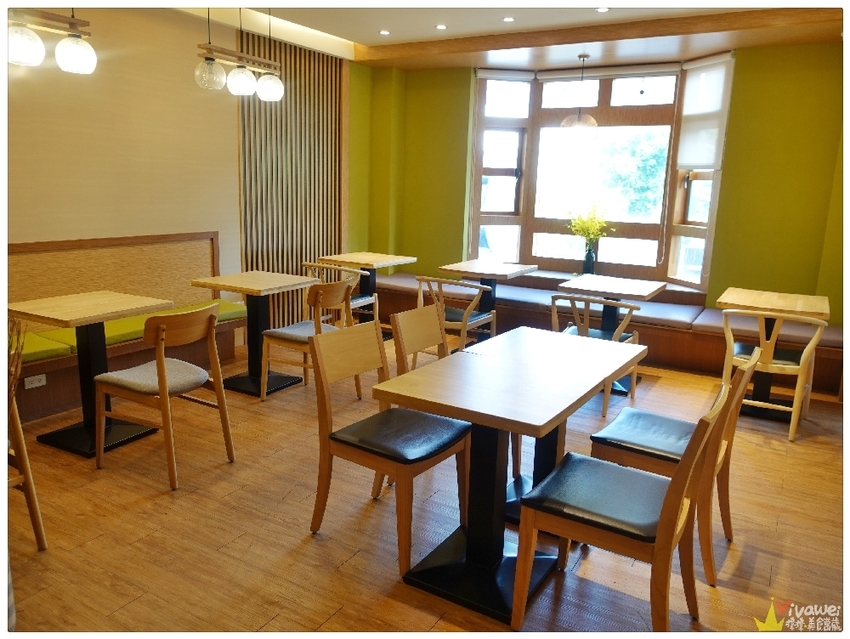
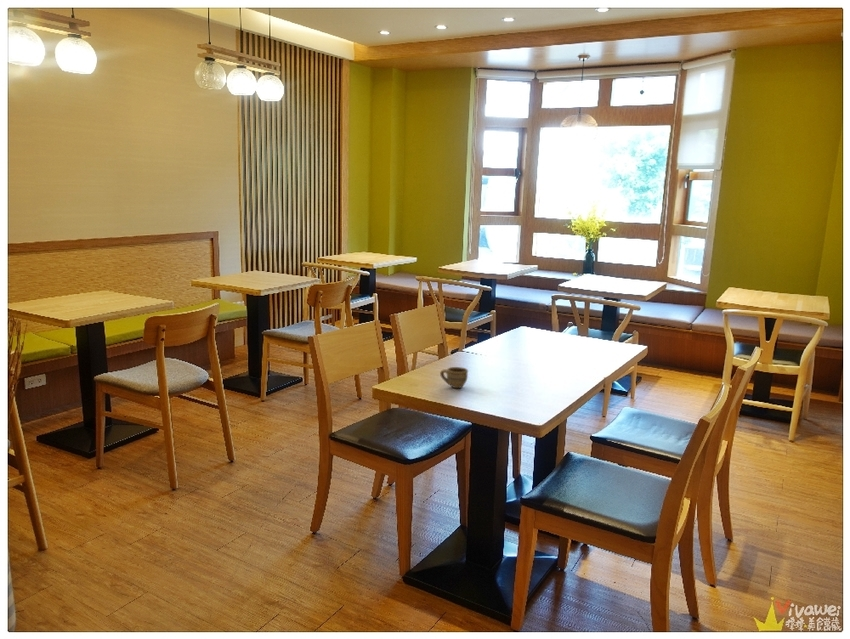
+ cup (453, 377)
